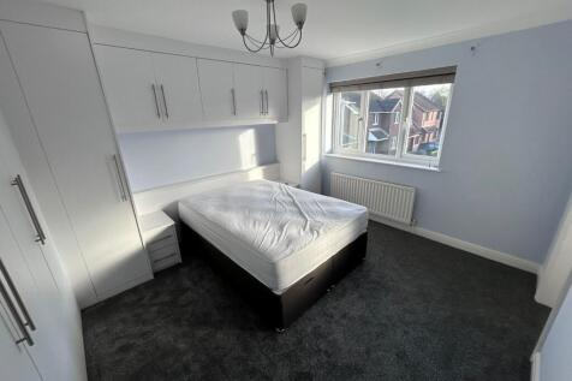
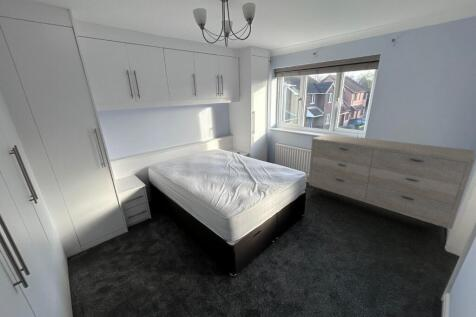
+ dresser (373, 178)
